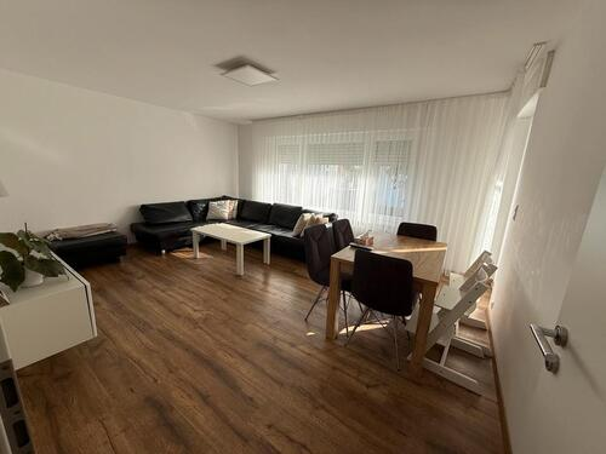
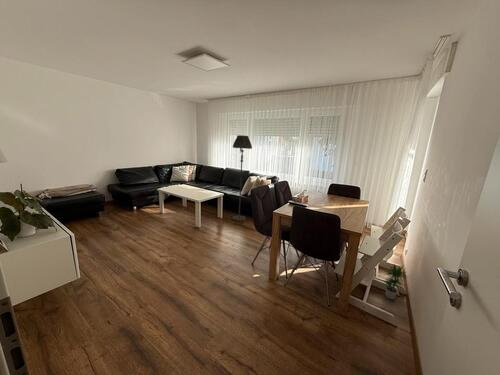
+ potted plant (394, 282)
+ floor lamp (240, 178)
